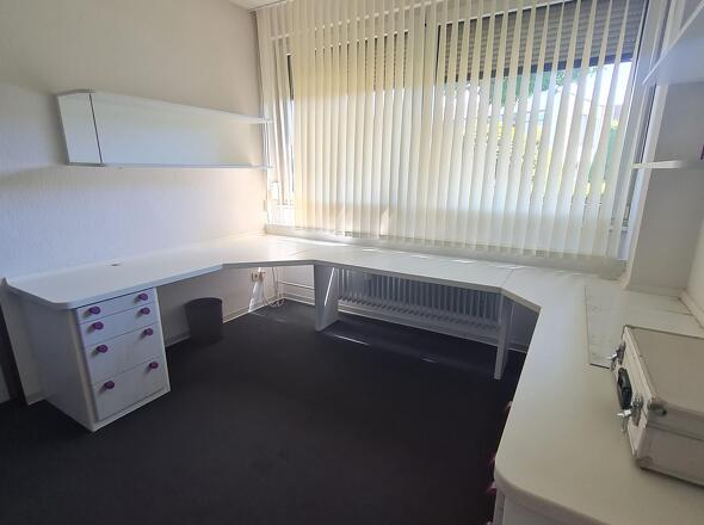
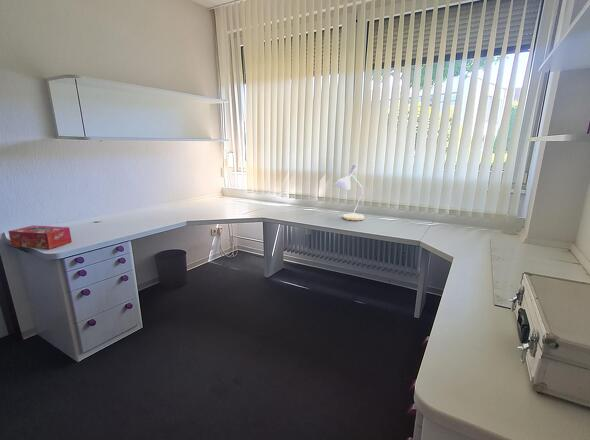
+ desk lamp (349, 189)
+ tissue box (40, 236)
